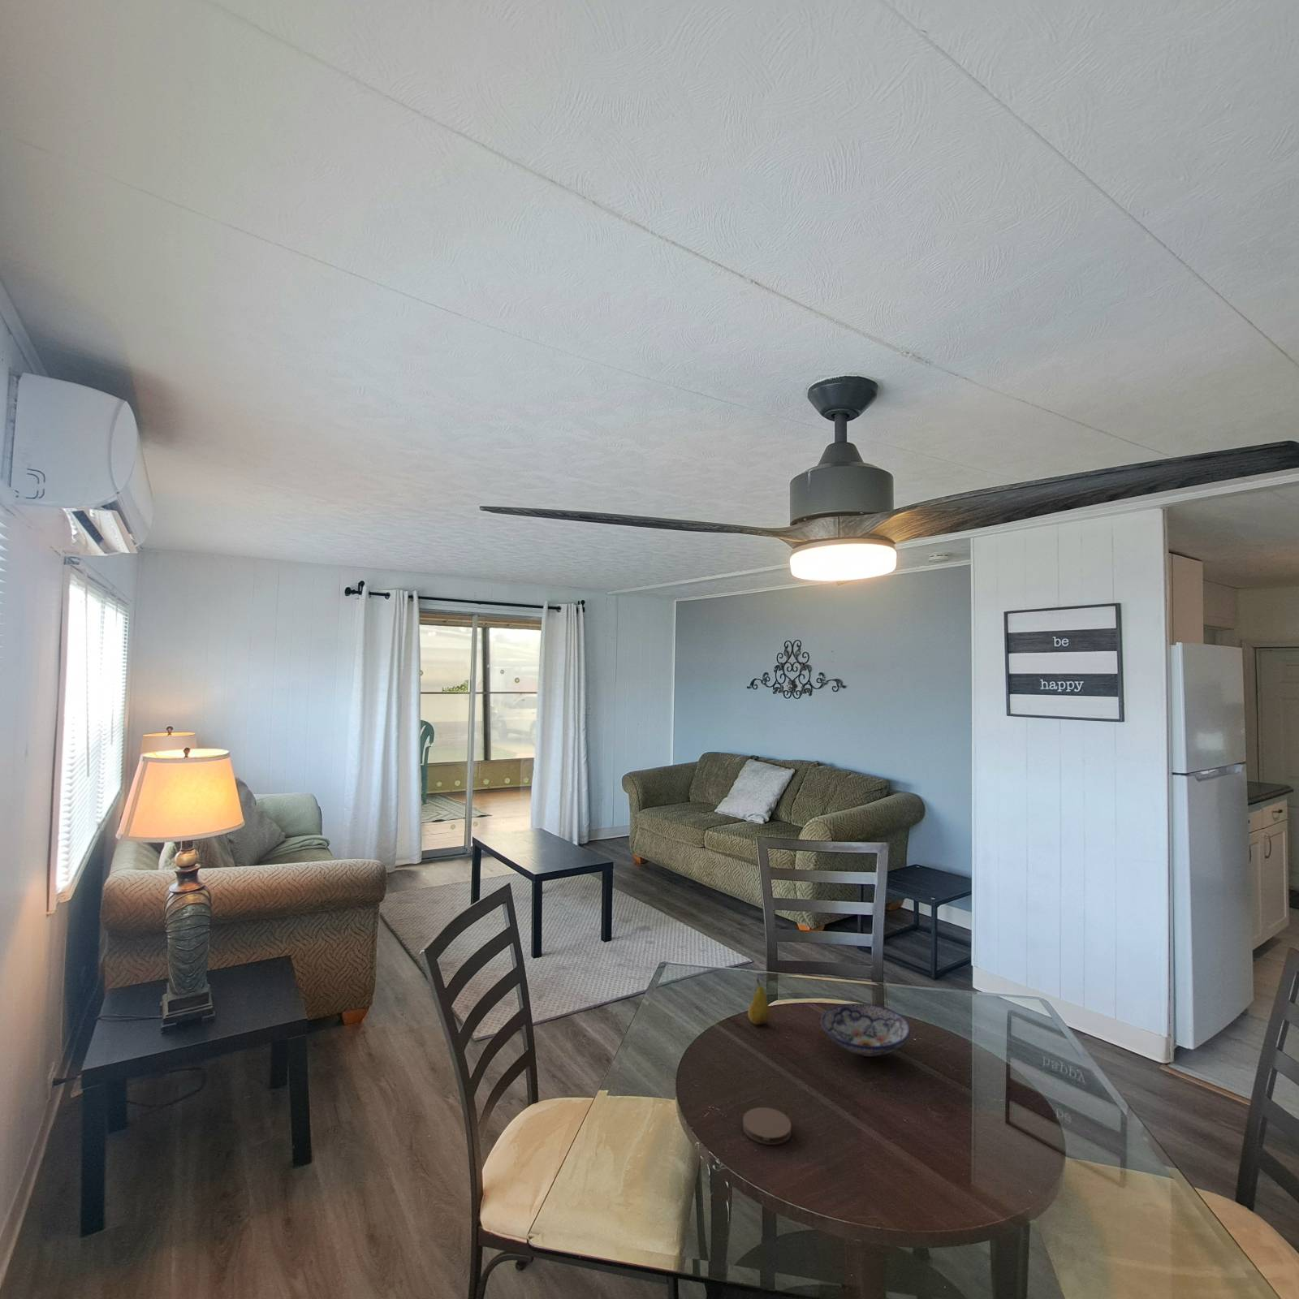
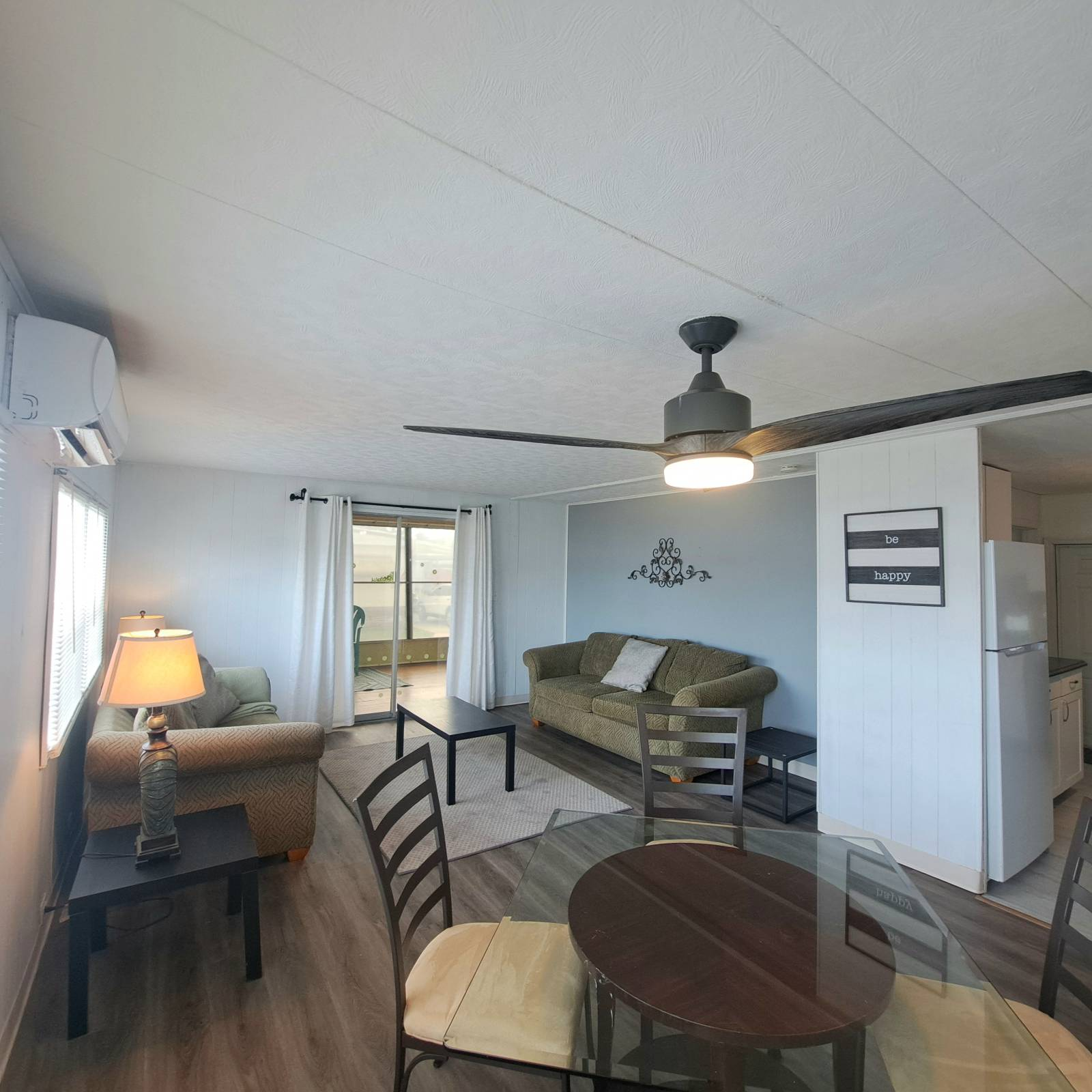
- fruit (758, 1000)
- bowl (865, 1035)
- coaster (766, 1125)
